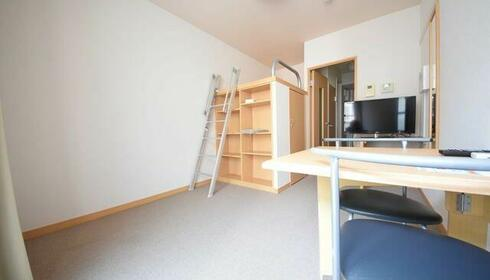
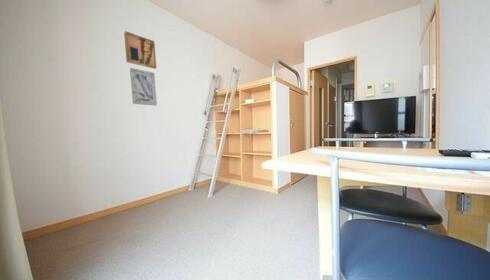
+ wall art (144, 87)
+ wall art (141, 51)
